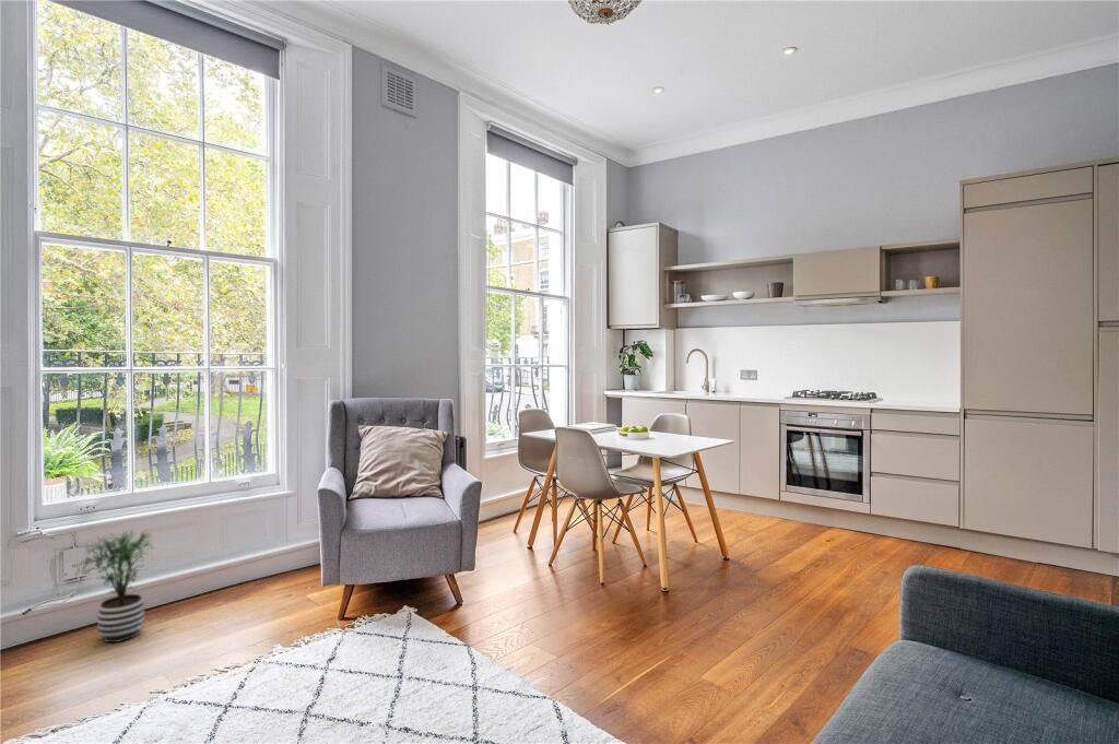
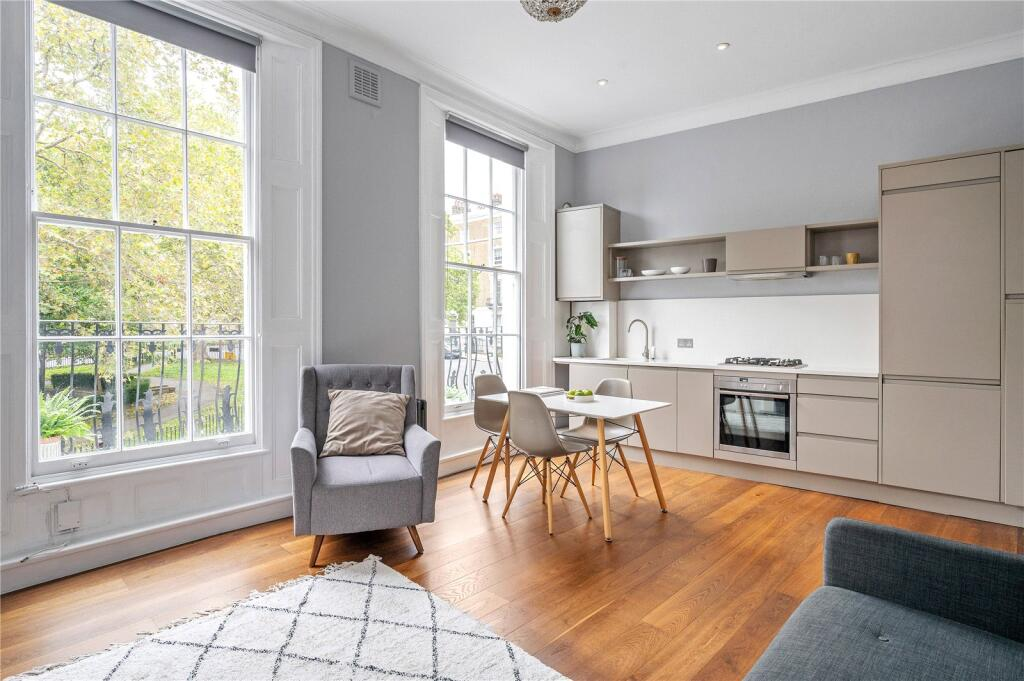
- potted plant (118, 584)
